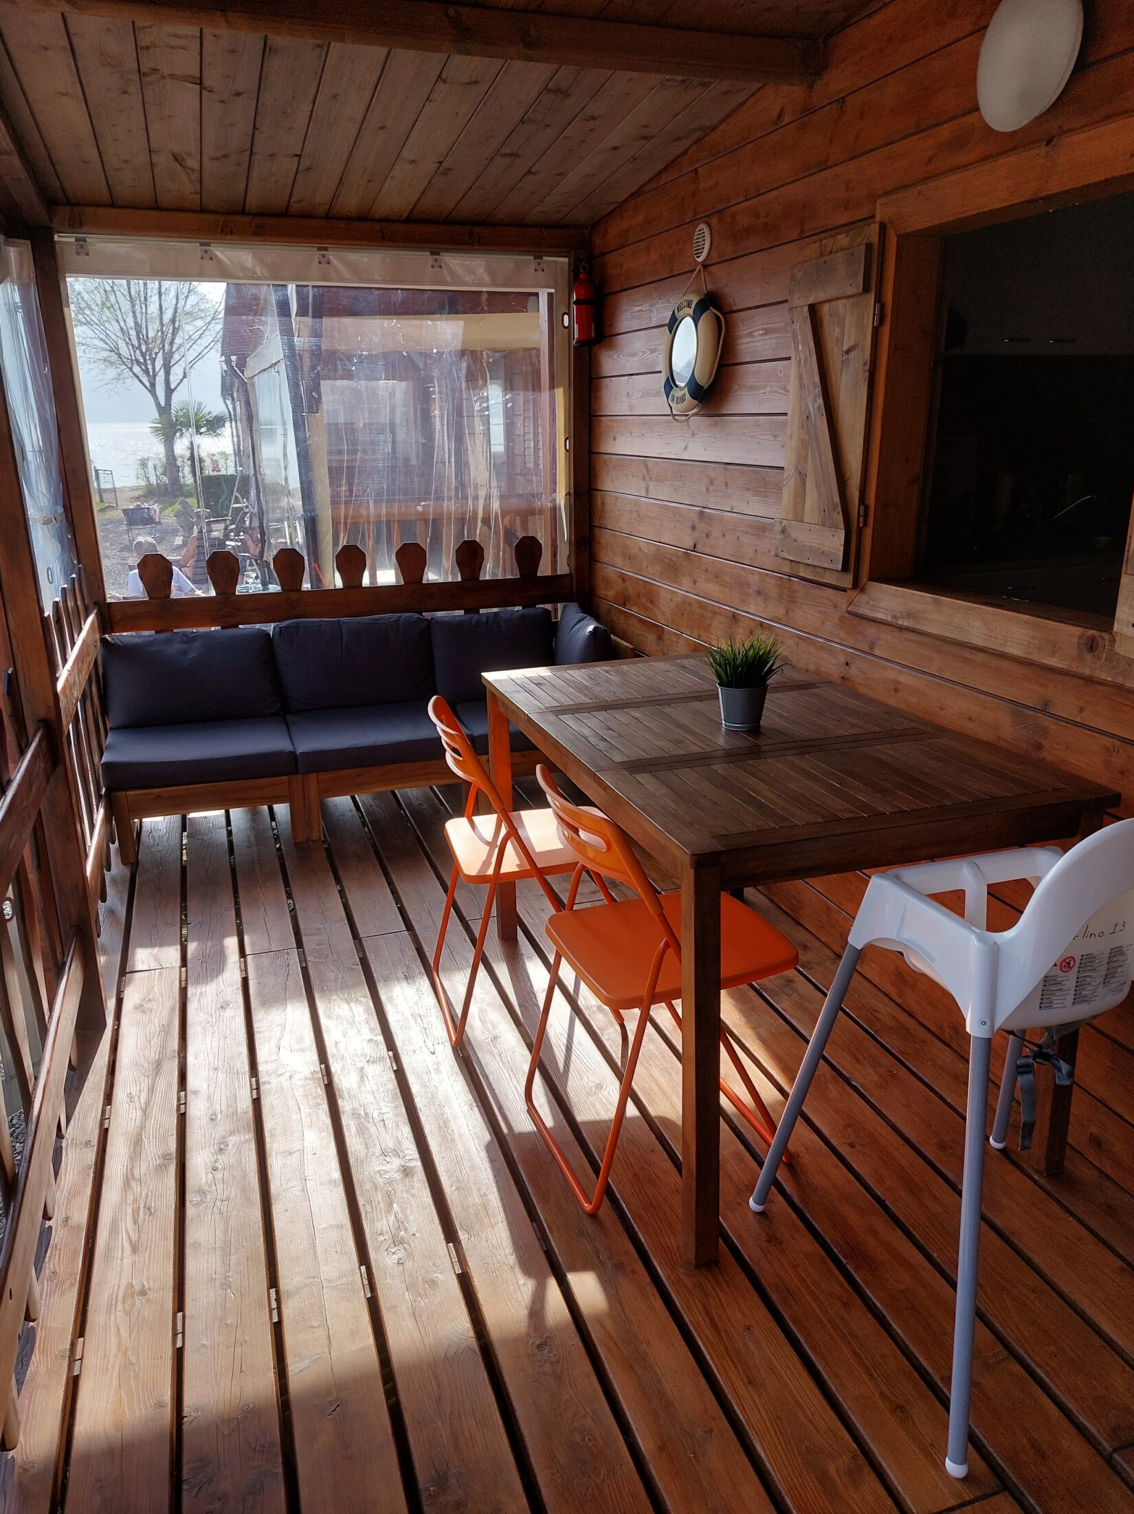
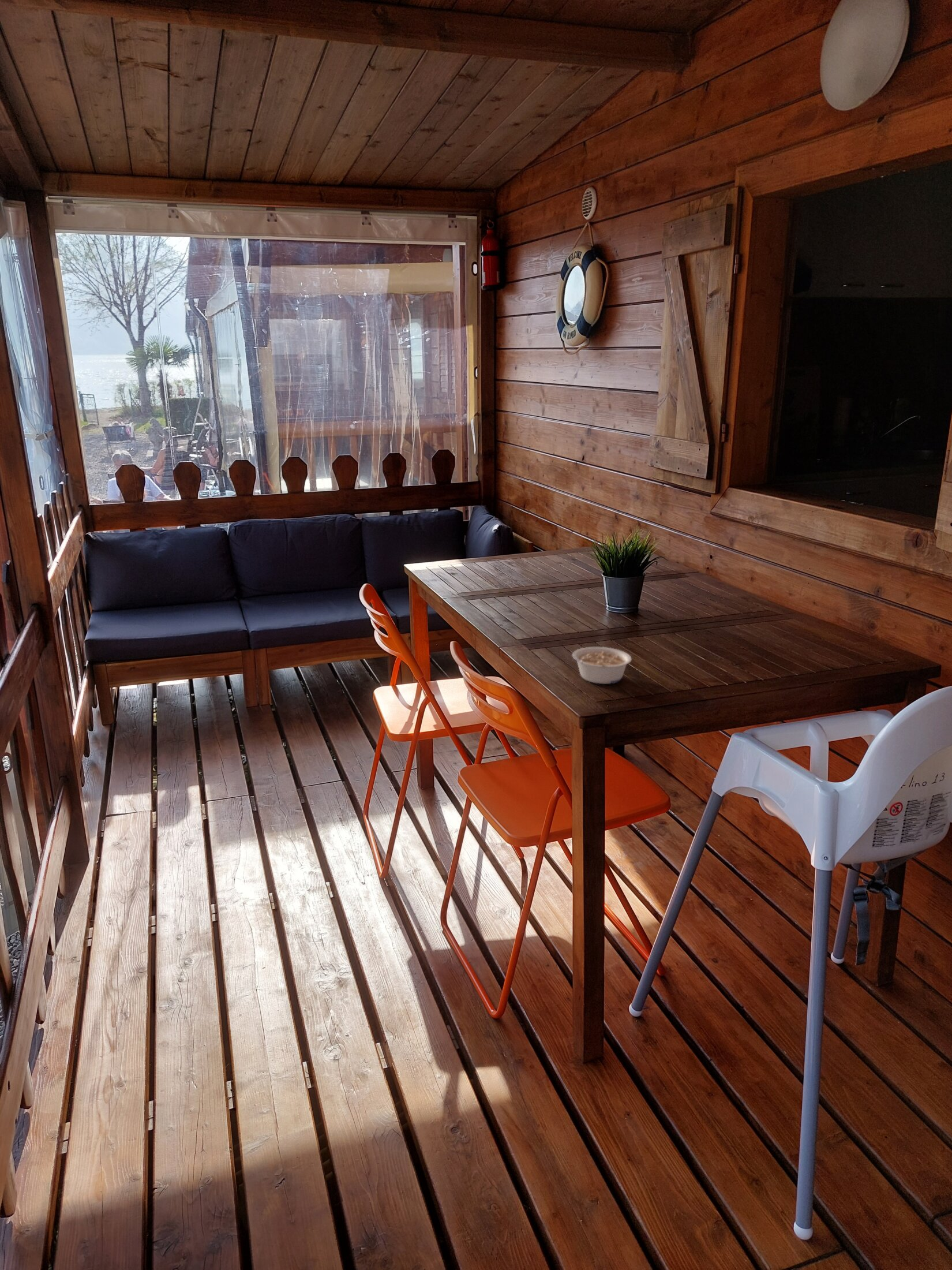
+ legume (603, 665)
